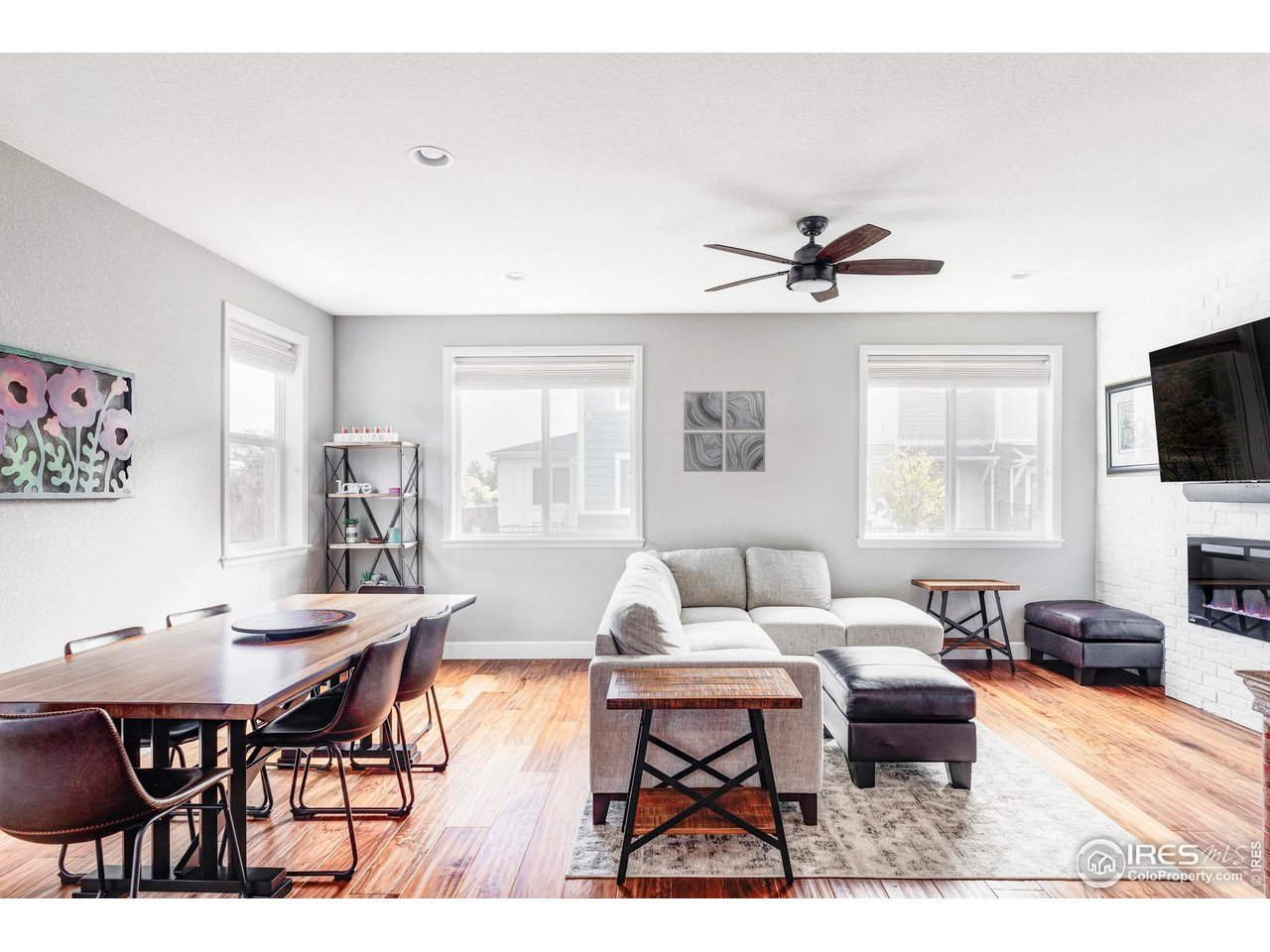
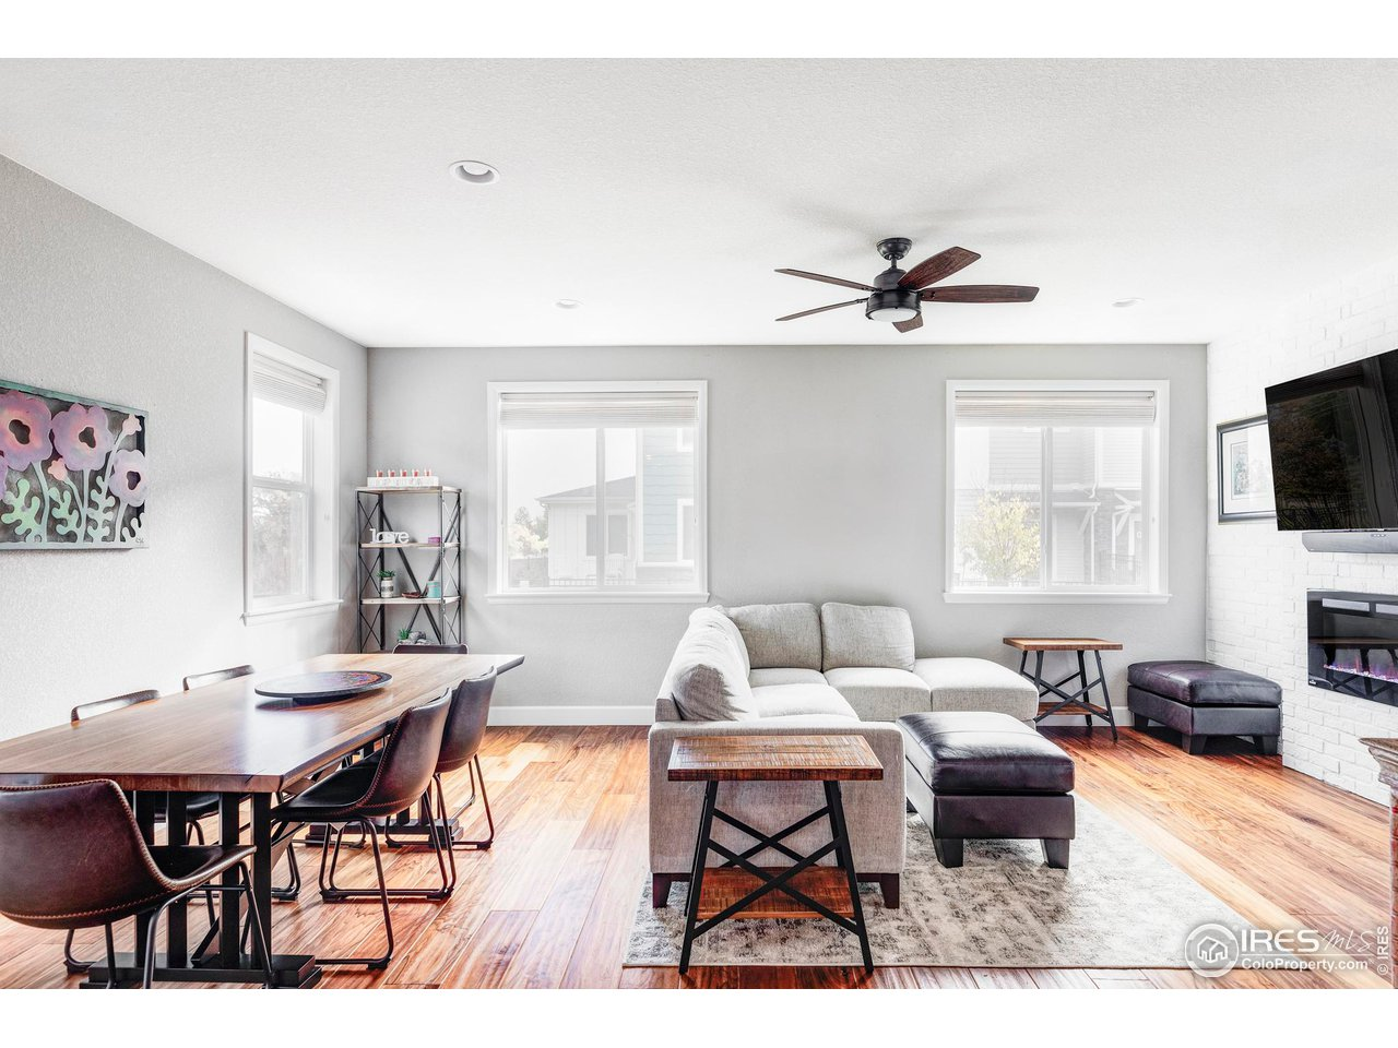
- wall art (722, 429)
